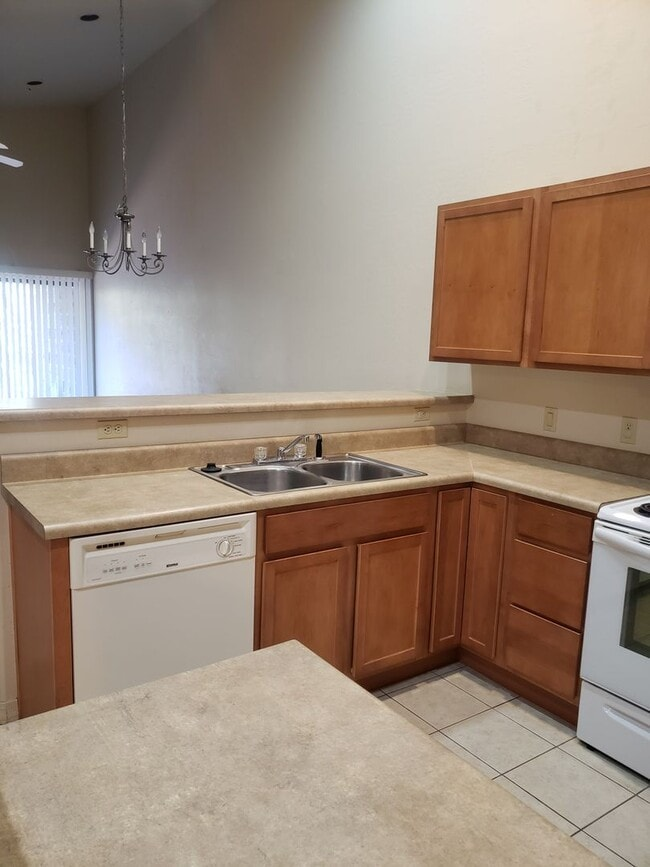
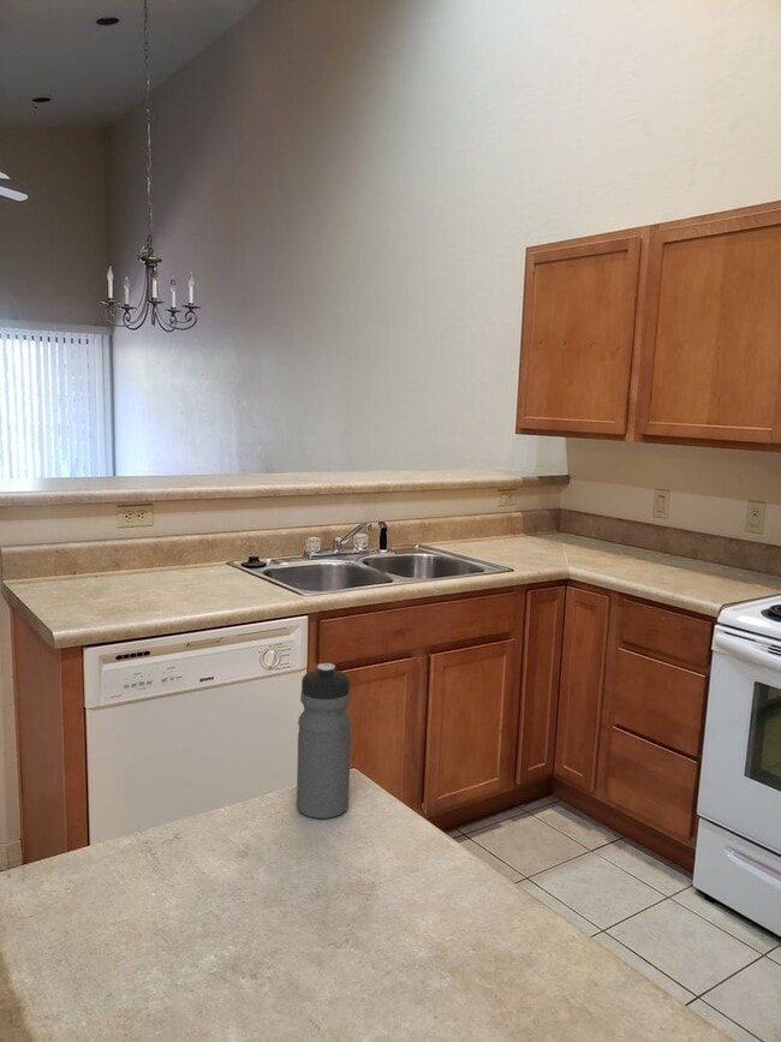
+ water bottle (324, 737)
